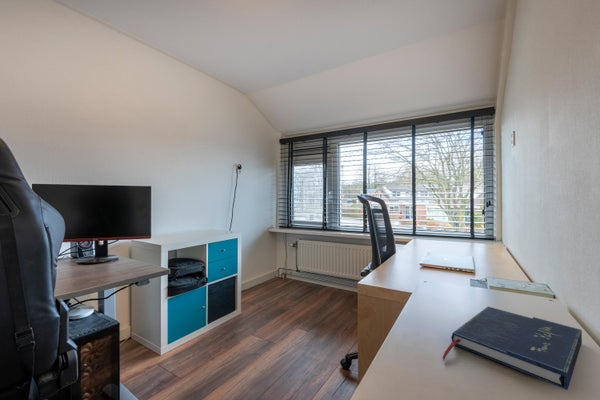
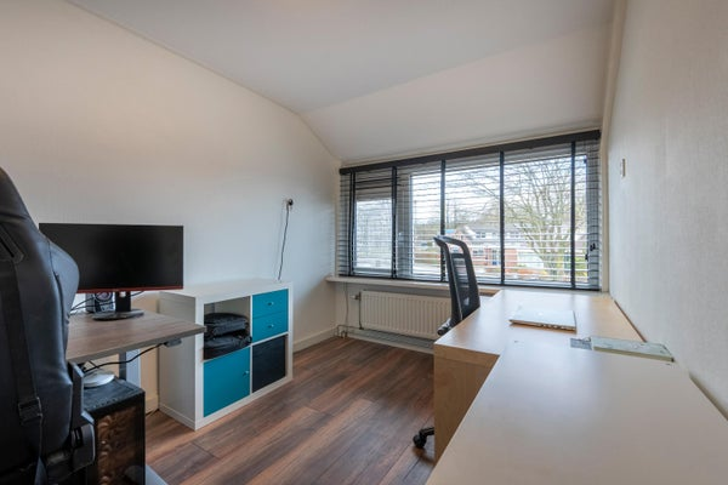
- book (511, 343)
